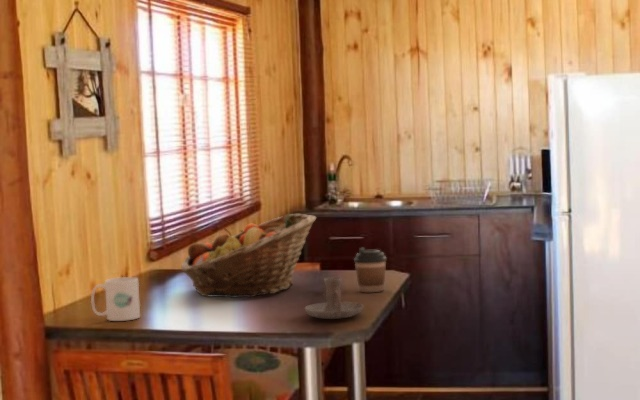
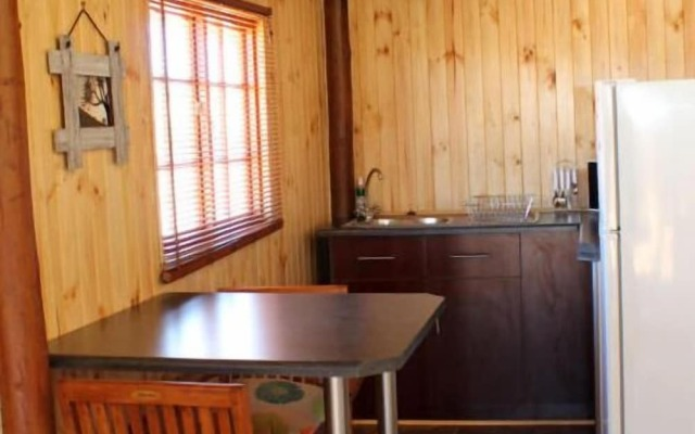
- fruit basket (248, 253)
- mug (115, 299)
- coffee cup (370, 269)
- candle holder (334, 298)
